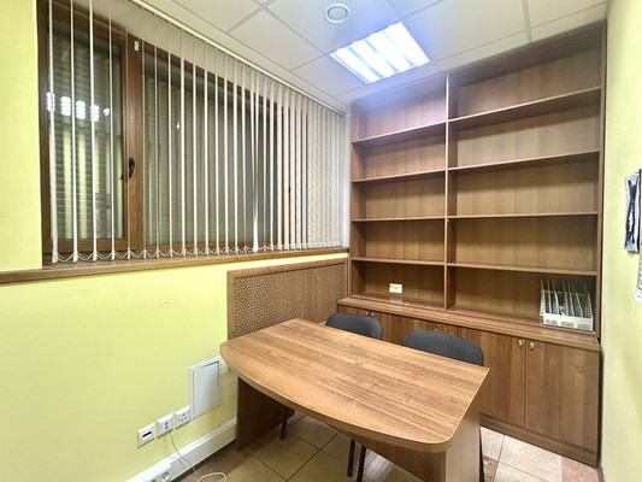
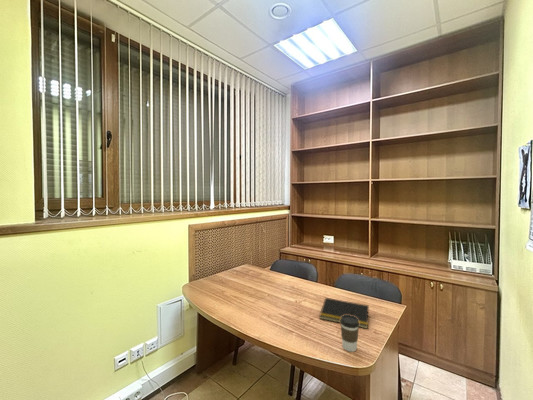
+ notepad (344, 311)
+ coffee cup (349, 333)
